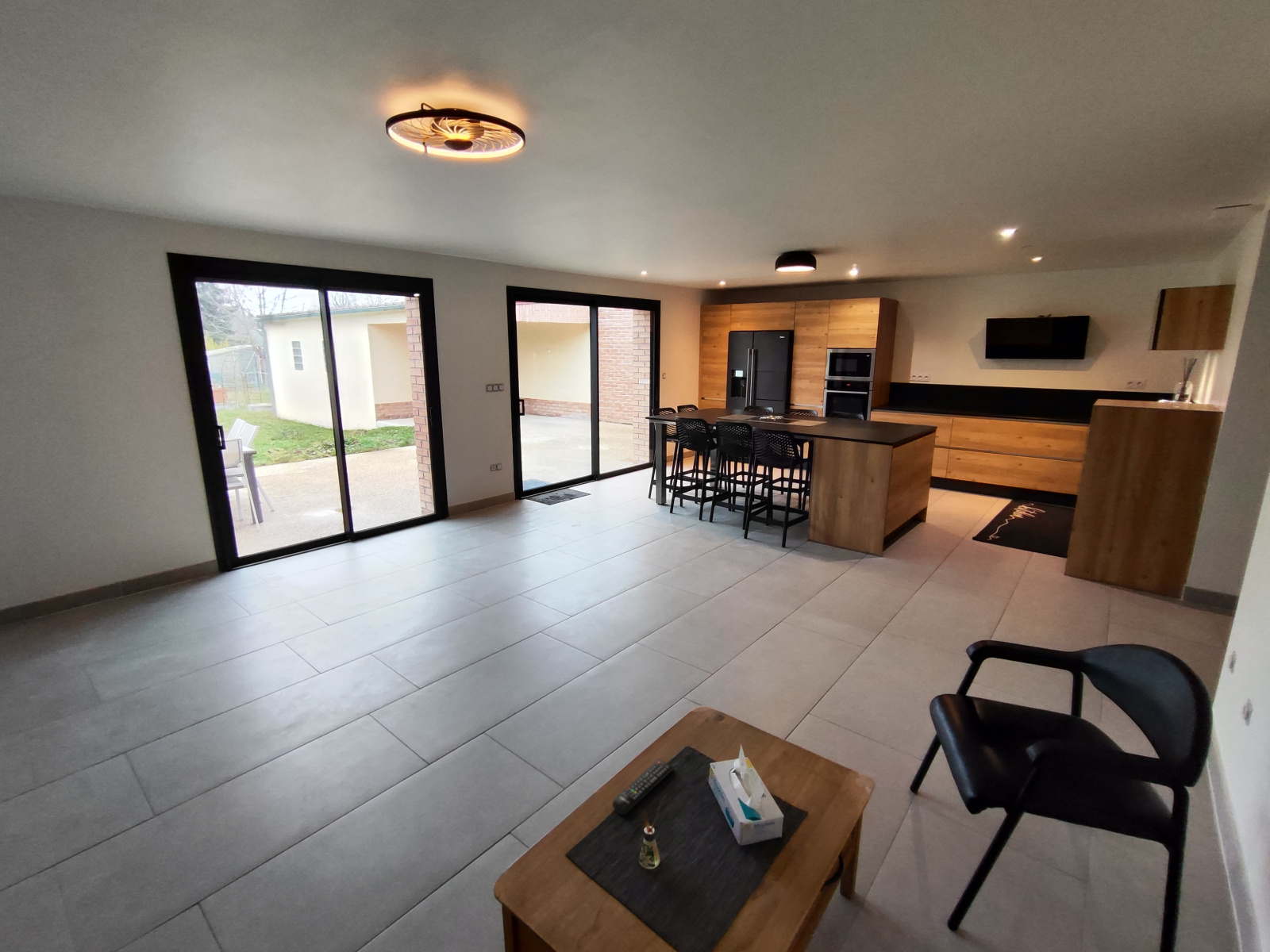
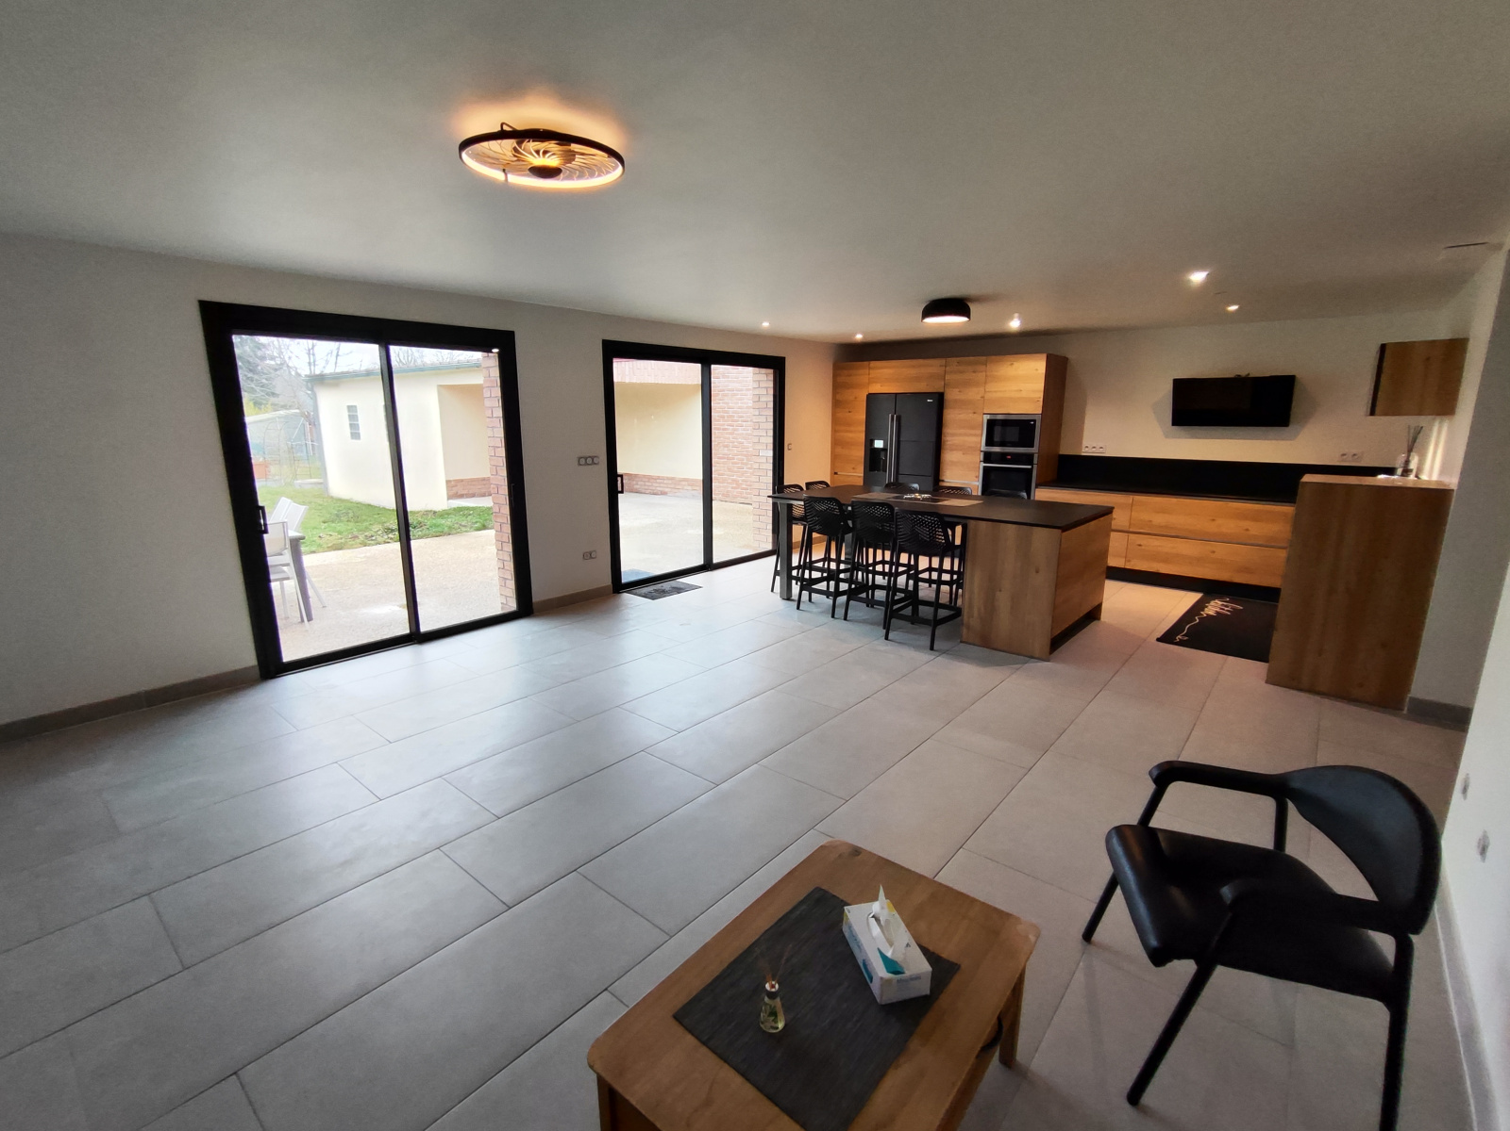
- remote control (645, 785)
